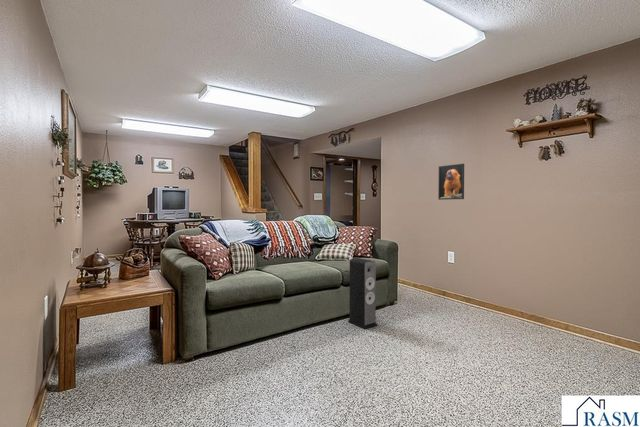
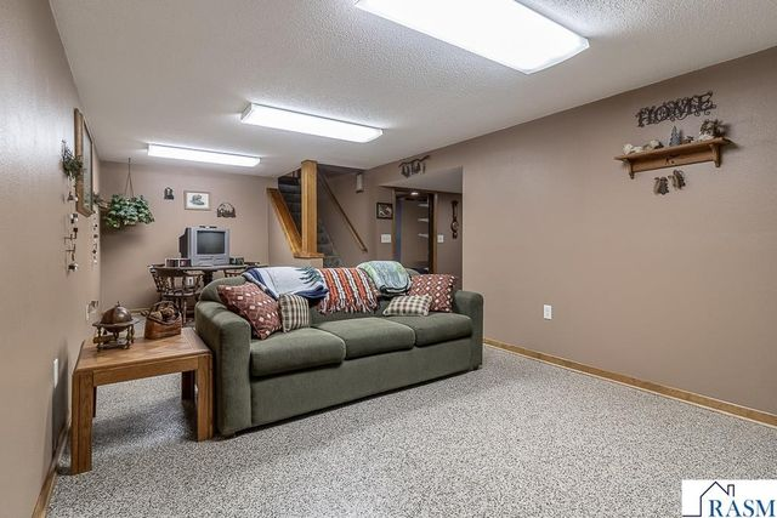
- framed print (450, 182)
- speaker (362, 291)
